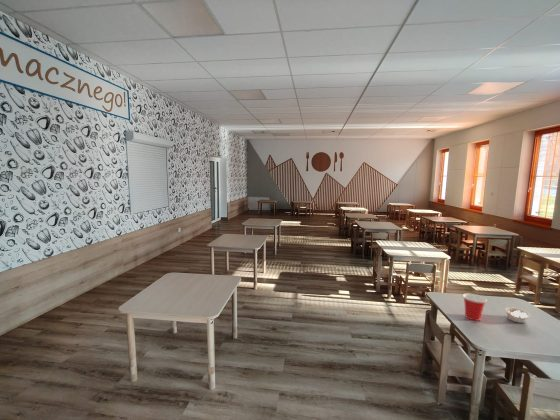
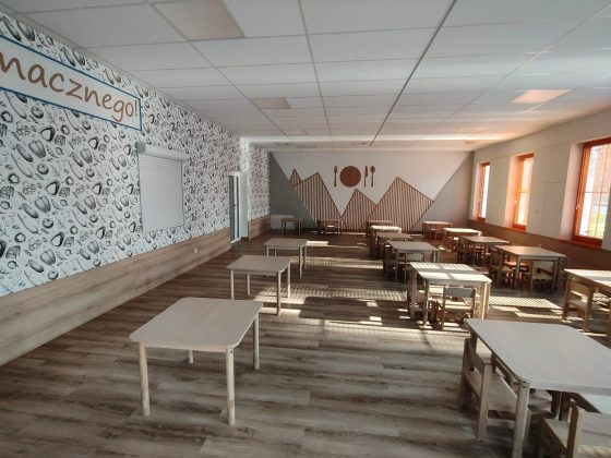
- legume (517, 315)
- cup (473, 307)
